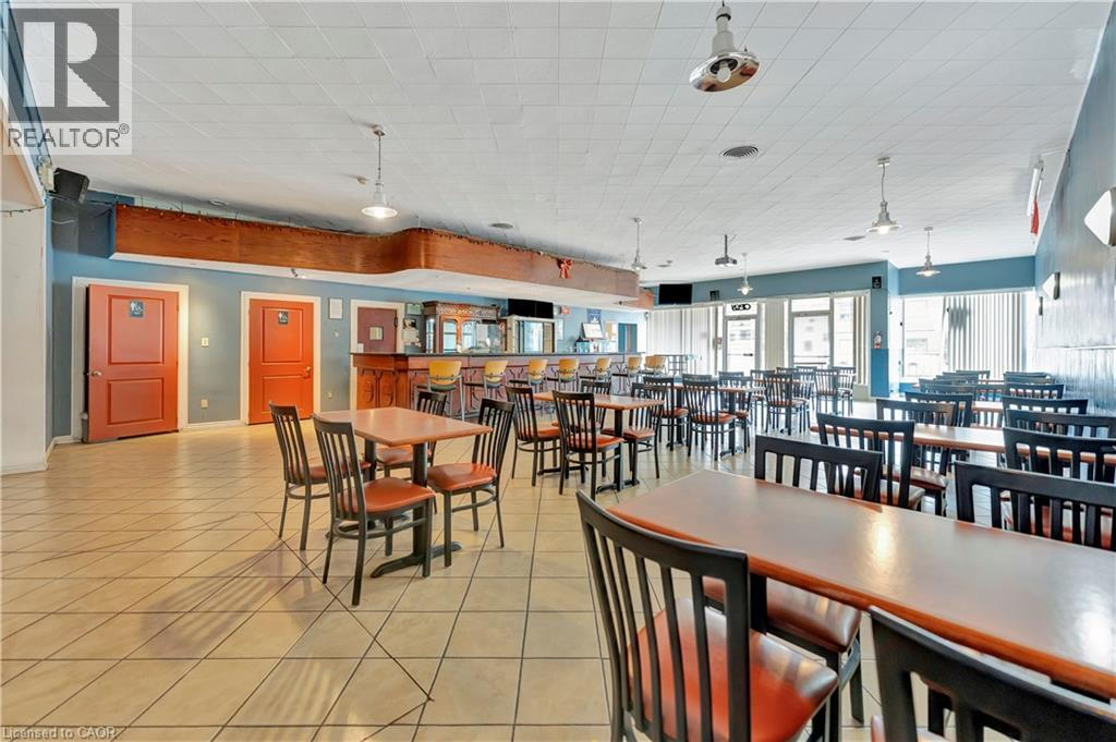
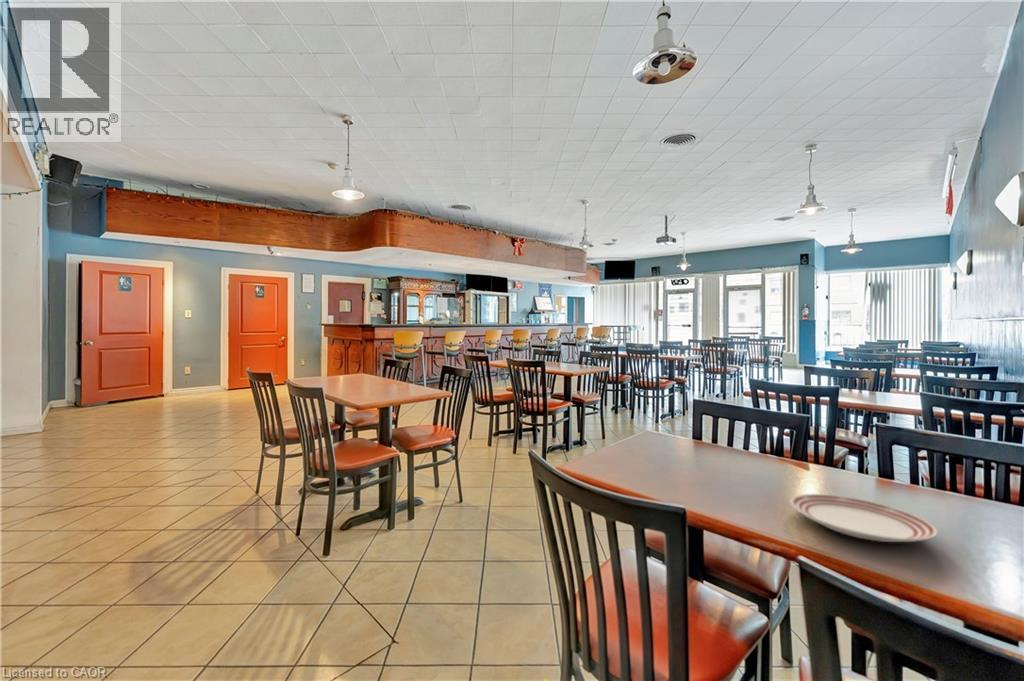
+ dinner plate (857, 518)
